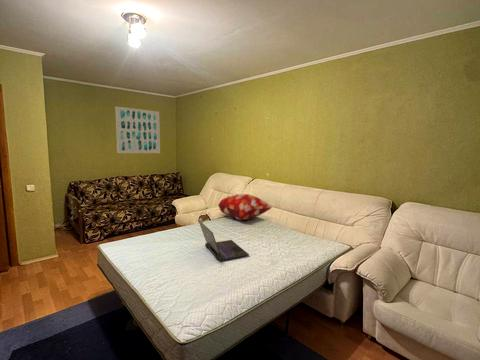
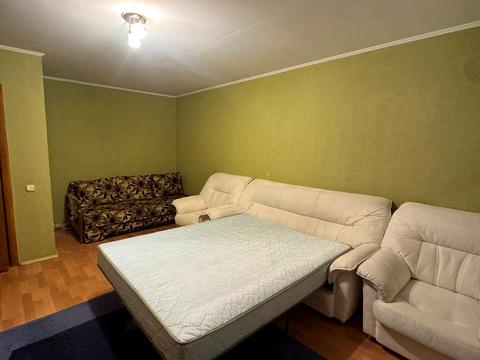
- decorative pillow (244, 206)
- wall art (139, 131)
- laptop (222, 241)
